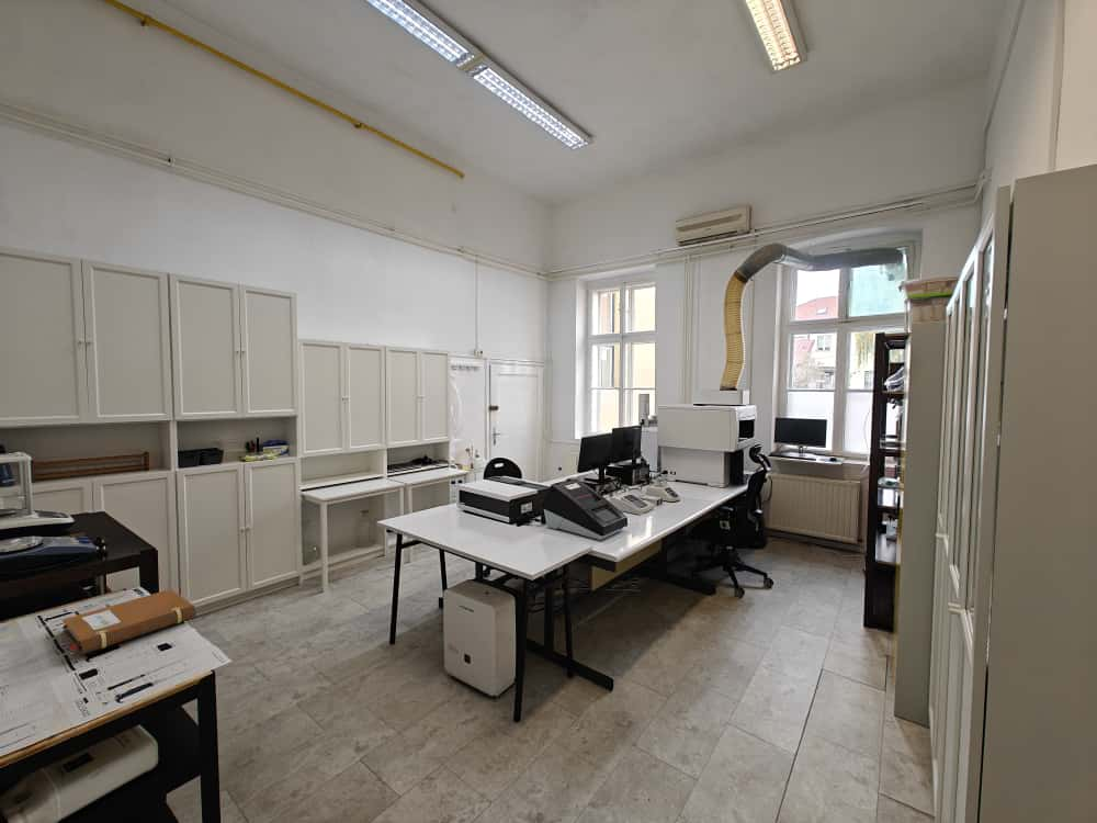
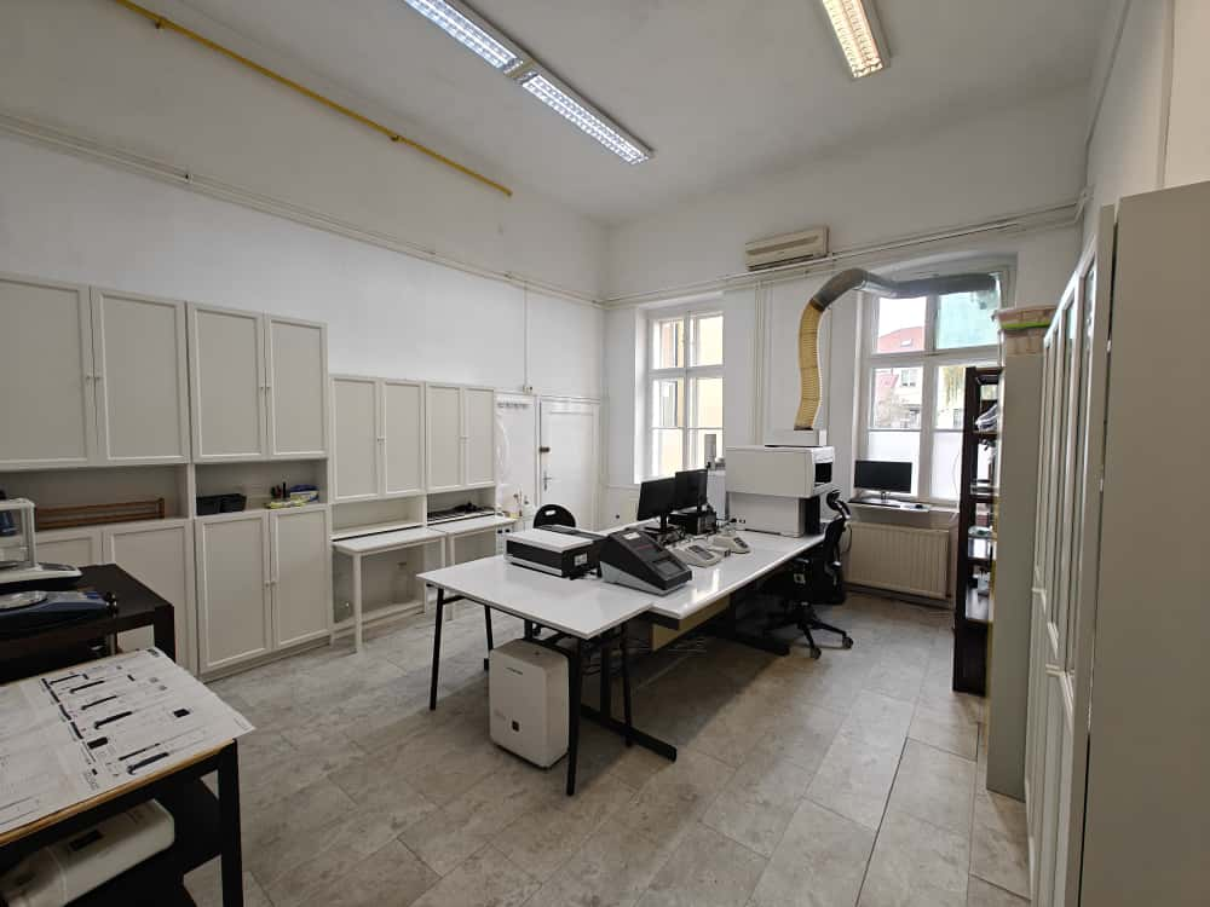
- notebook (128, 619)
